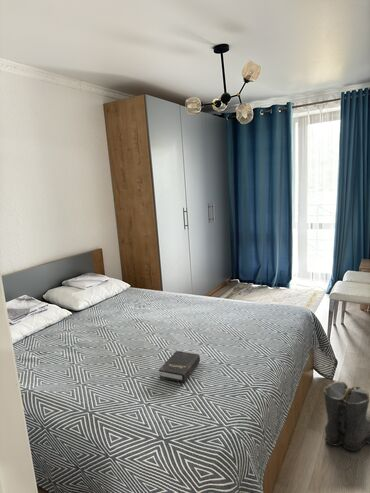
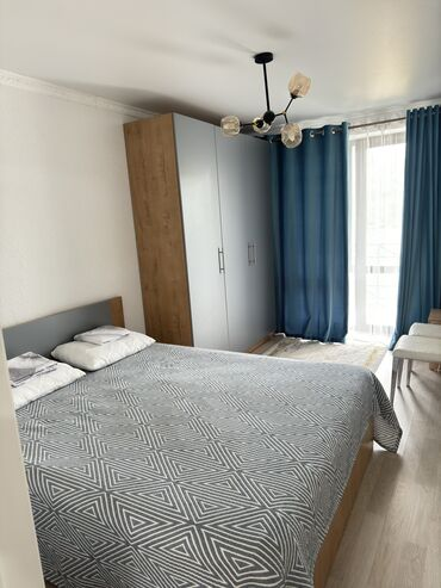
- boots (350, 408)
- hardback book (180, 365)
